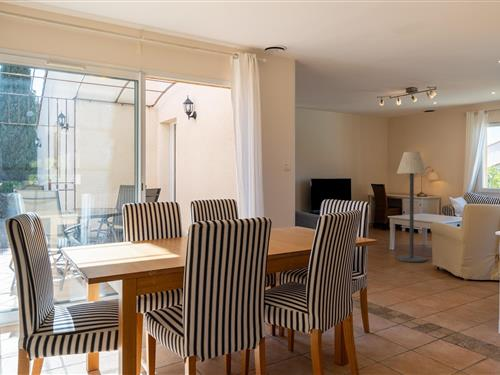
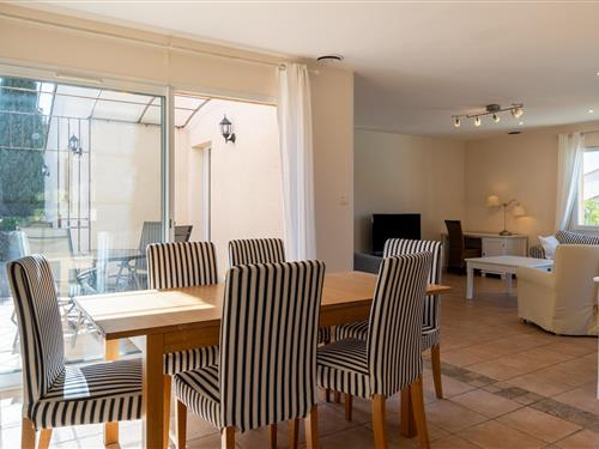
- floor lamp (411, 205)
